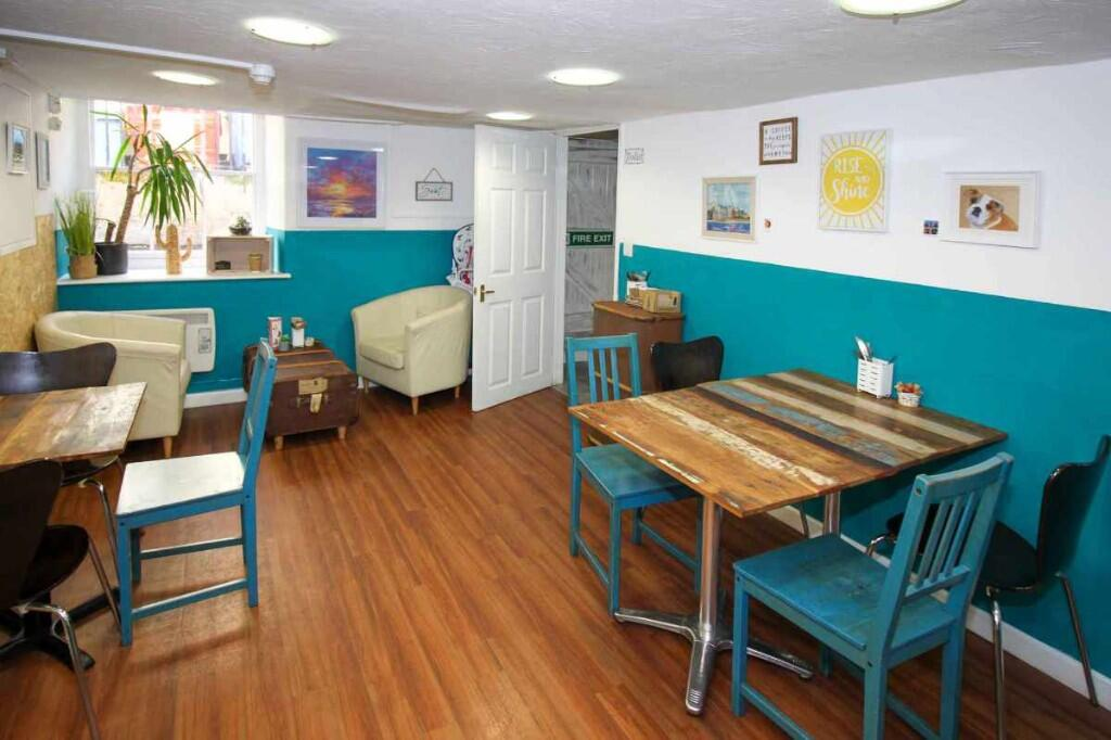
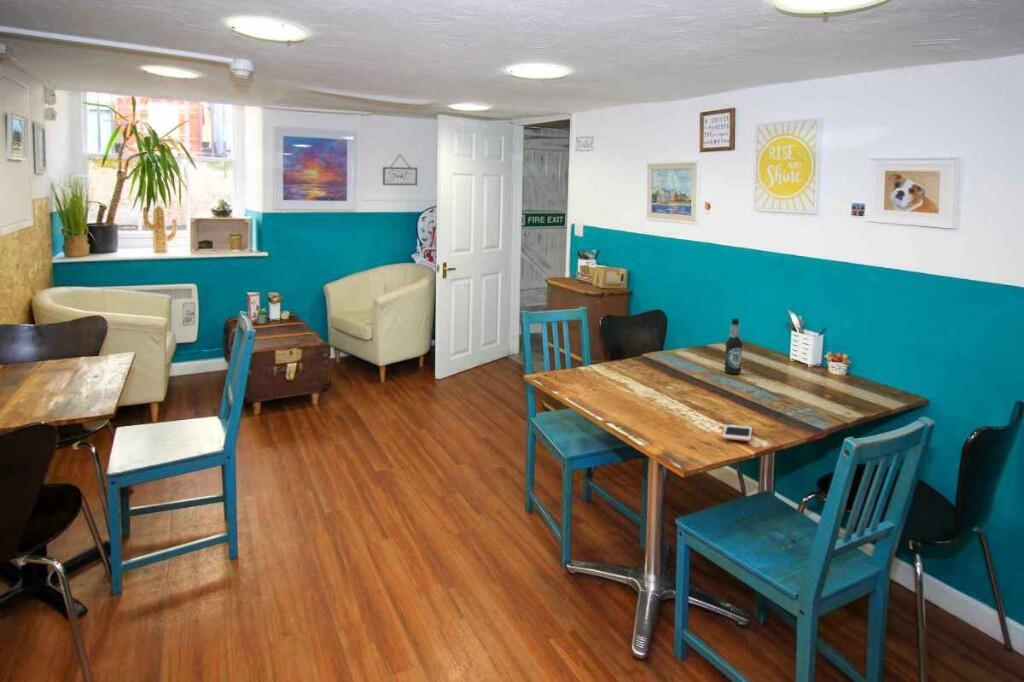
+ bottle (733, 345)
+ cell phone (737, 432)
